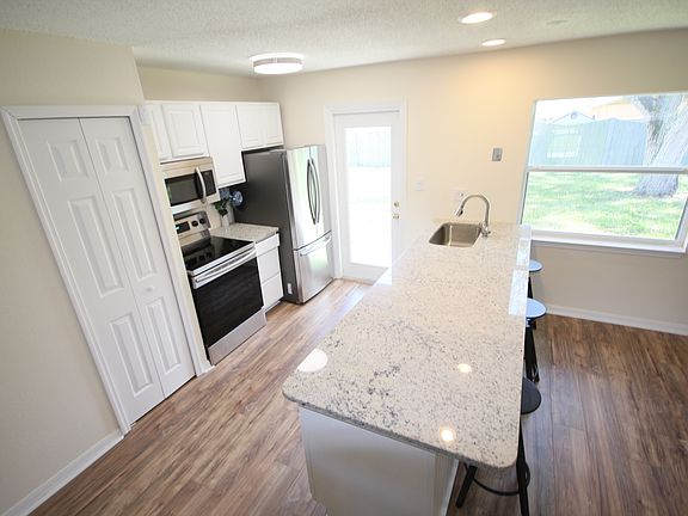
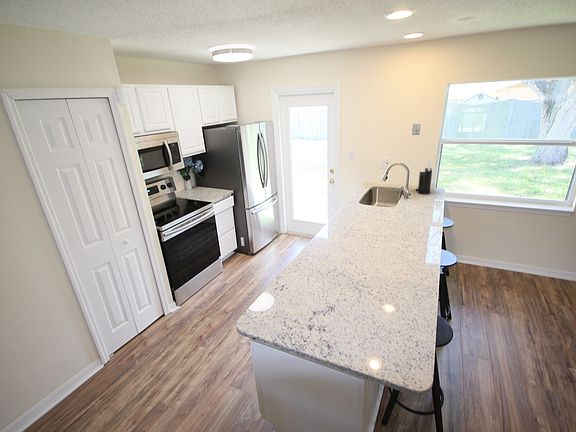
+ knife block (424, 175)
